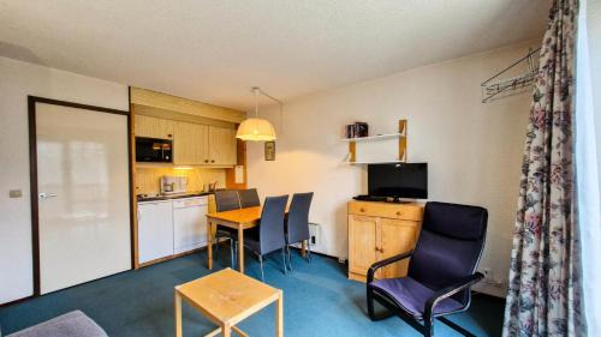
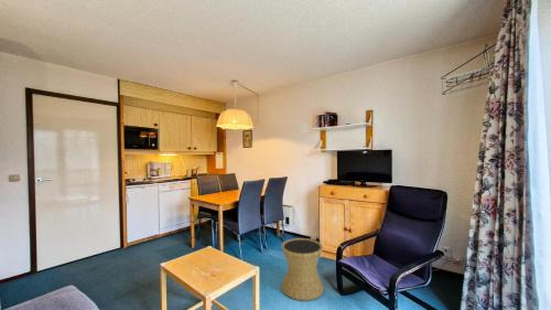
+ side table (302, 266)
